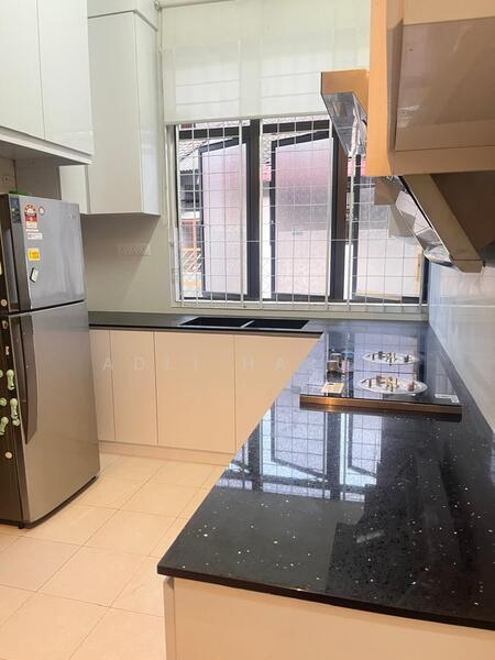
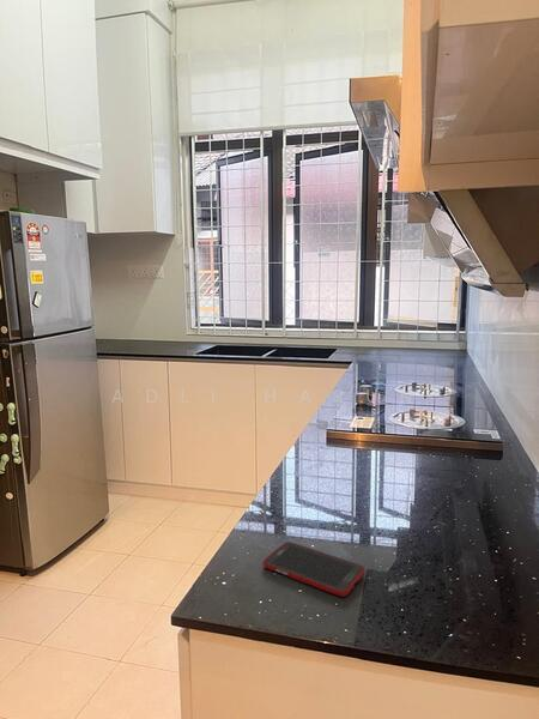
+ cell phone (313, 567)
